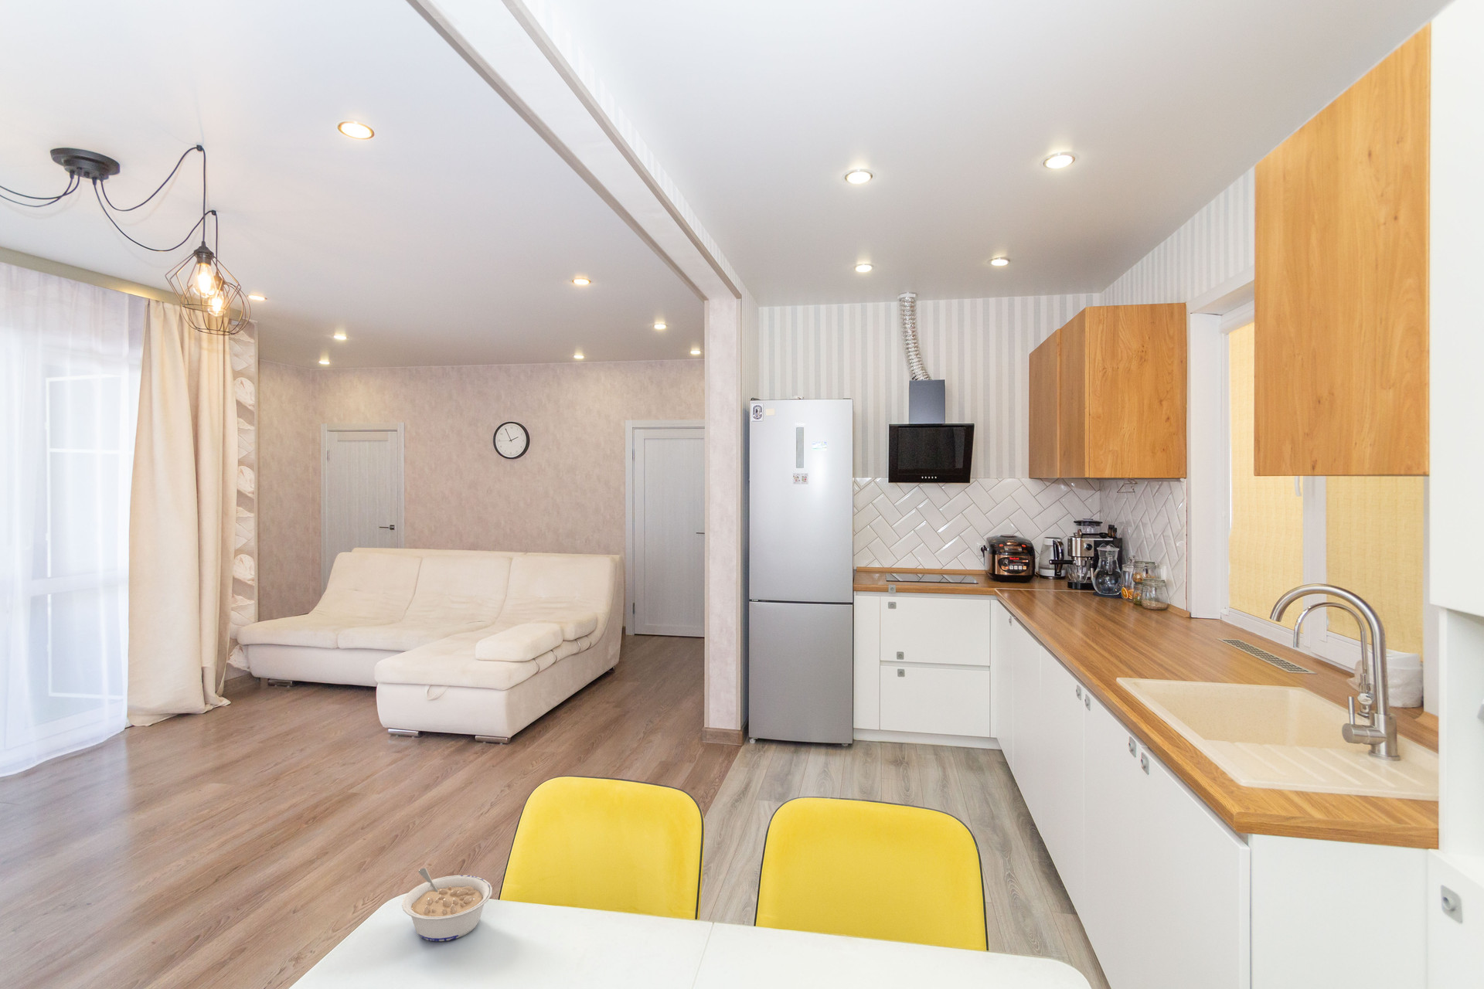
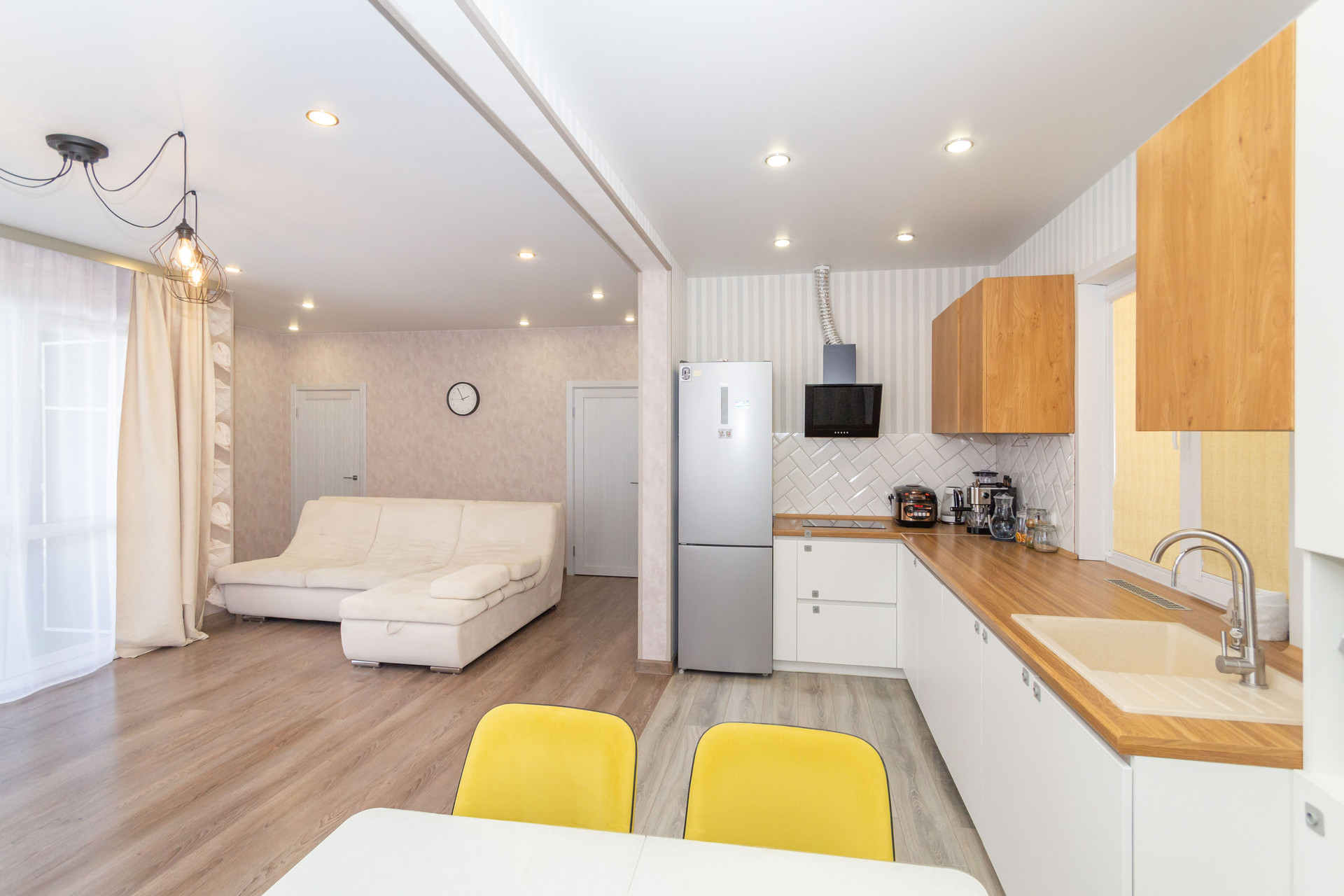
- legume (444, 907)
